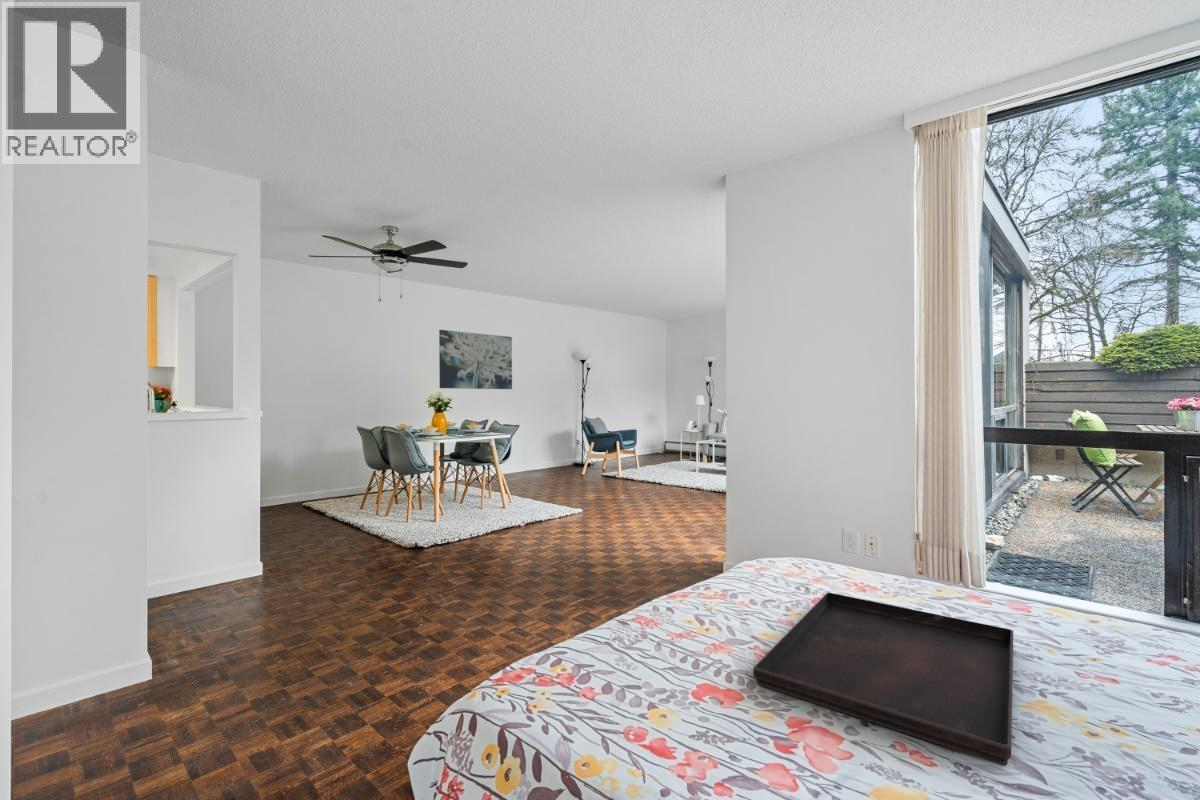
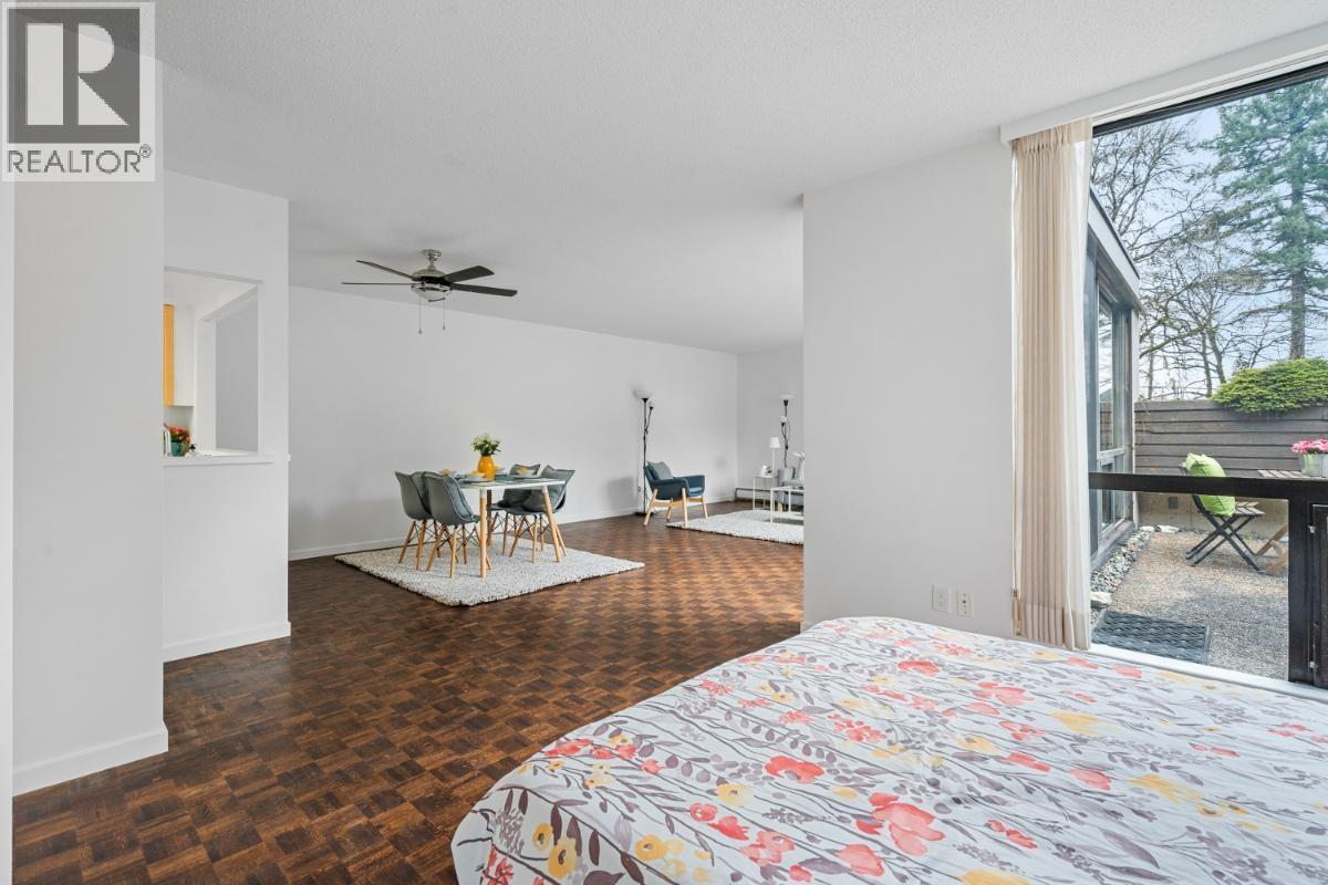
- wall art (477, 361)
- serving tray (892, 655)
